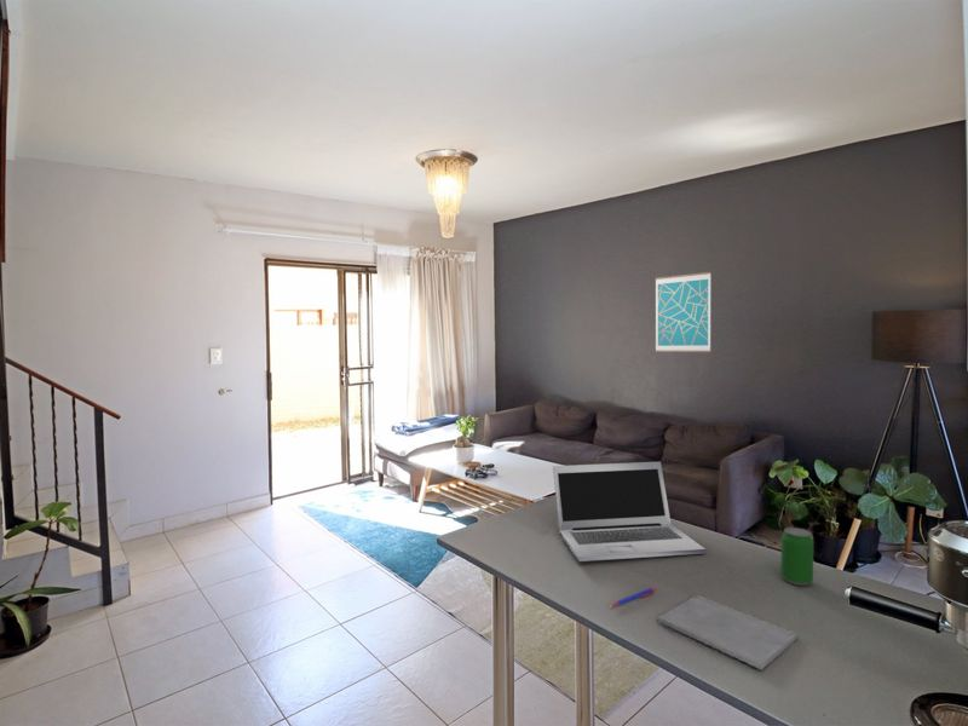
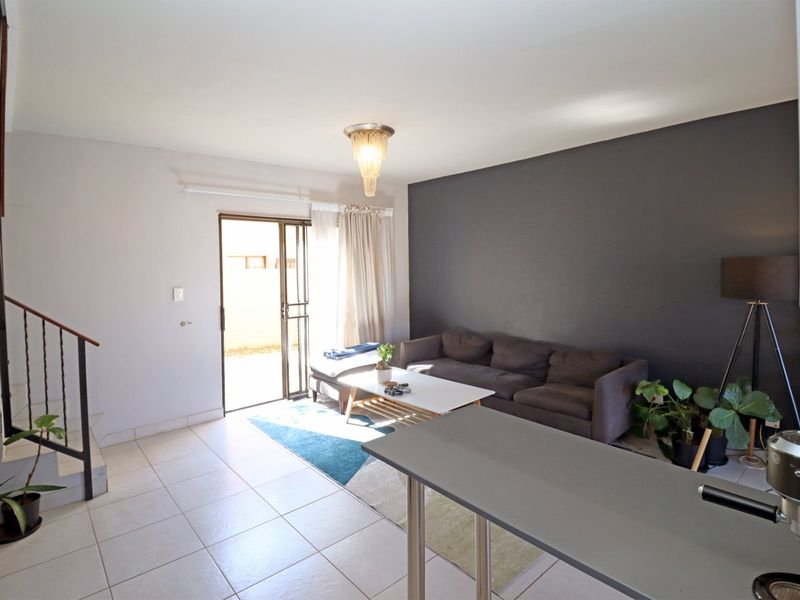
- laptop (623, 507)
- beverage can (796, 555)
- wall art (681, 313)
- notepad (725, 627)
- pen (633, 597)
